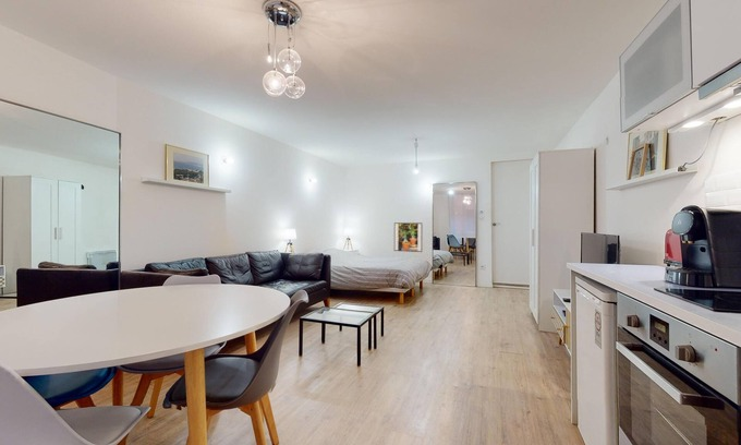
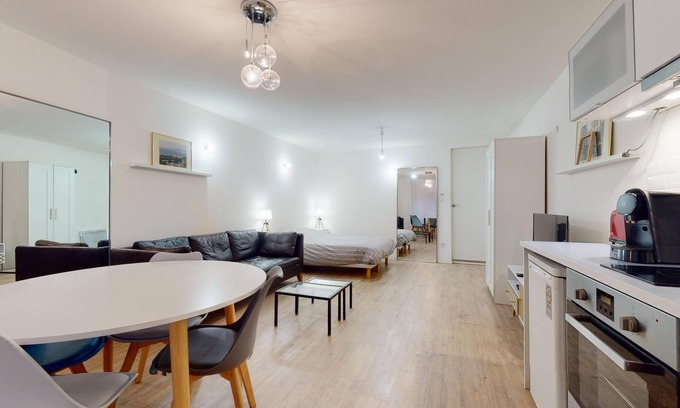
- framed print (408, 237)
